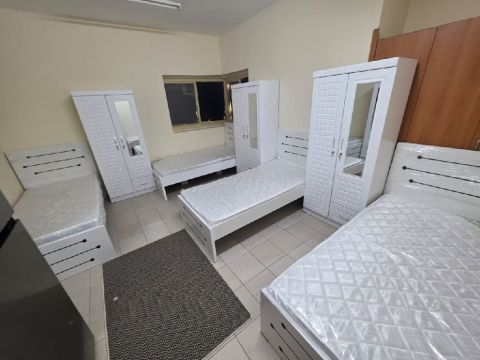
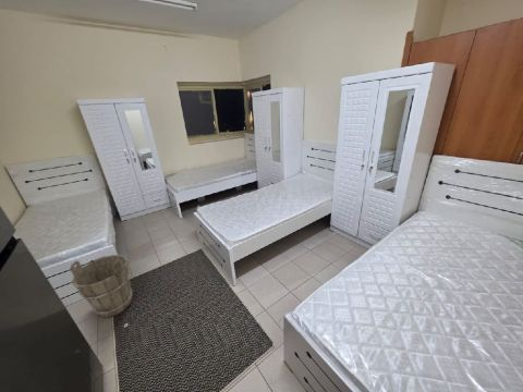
+ bucket (107, 283)
